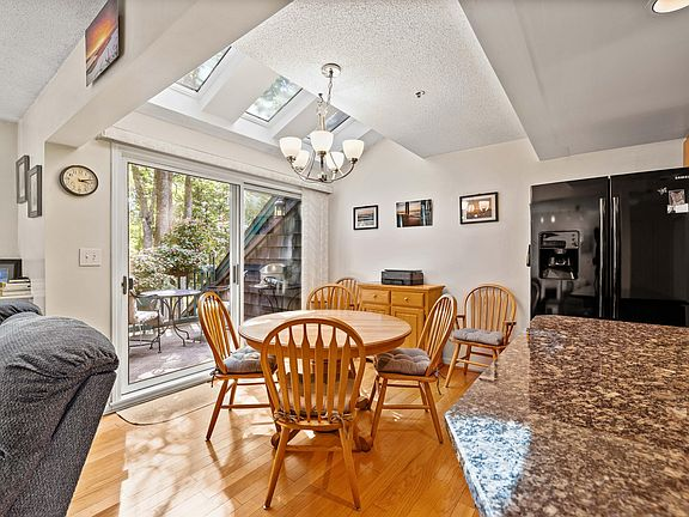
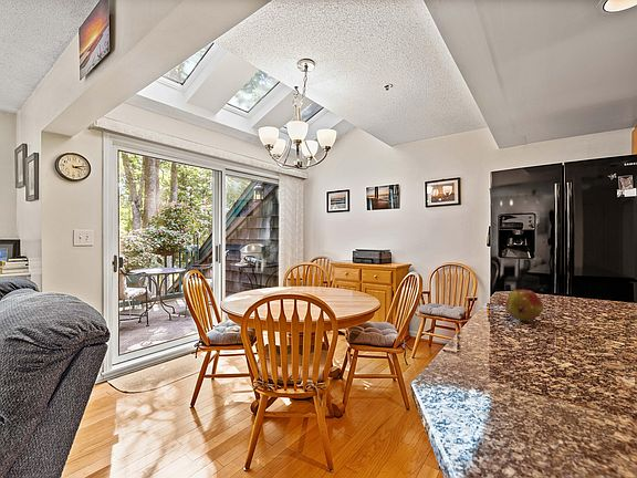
+ fruit (523, 305)
